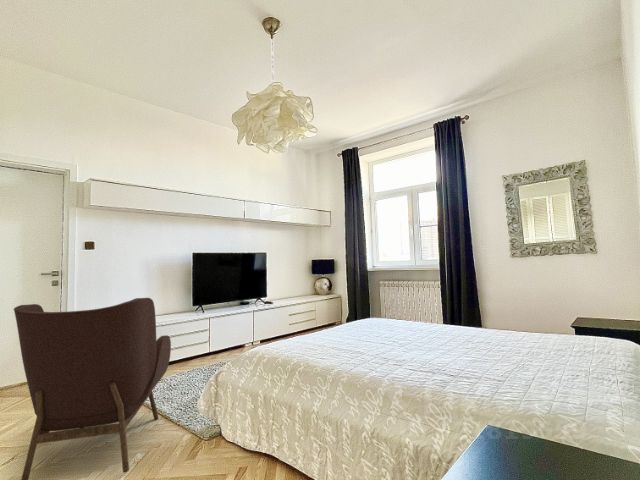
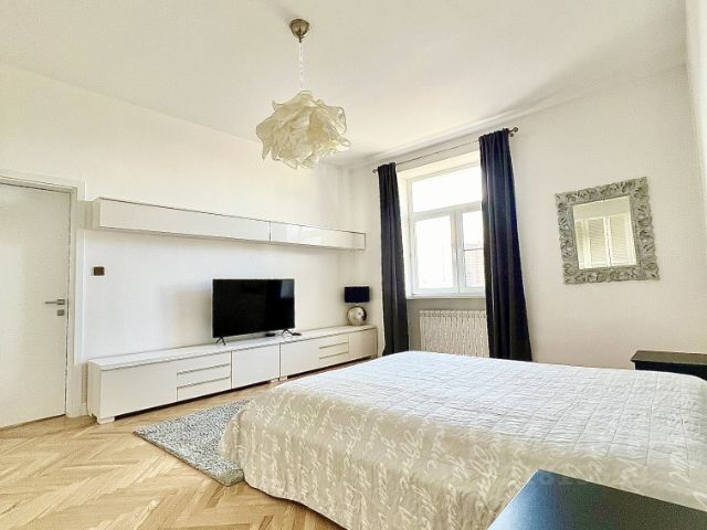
- armchair (101, 371)
